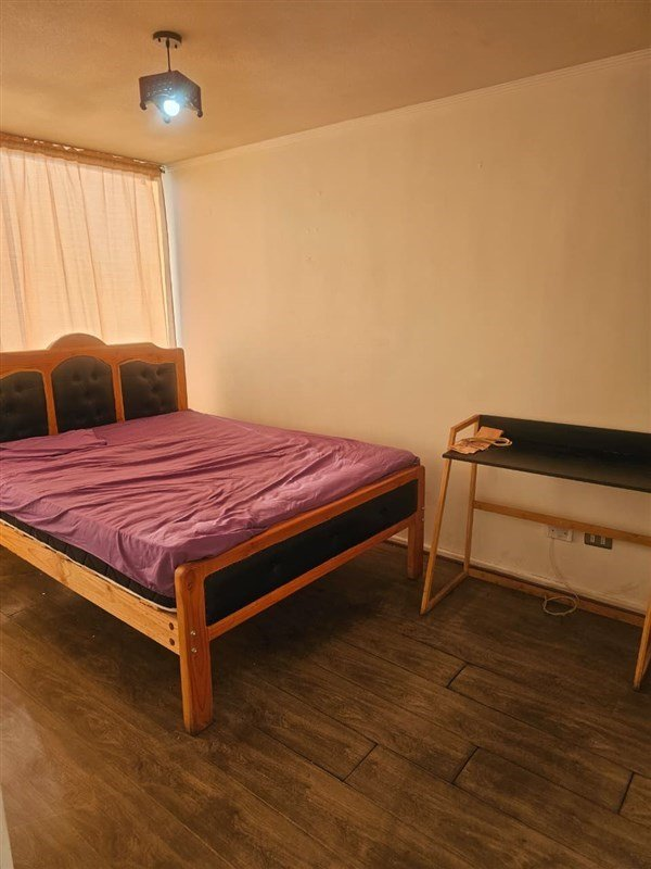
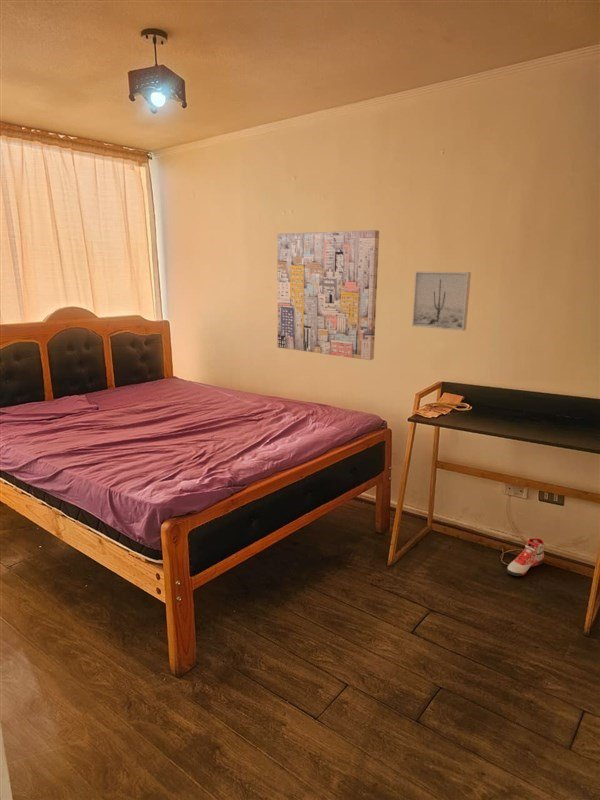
+ wall art (323, 294)
+ wall art (440, 300)
+ sneaker (525, 555)
